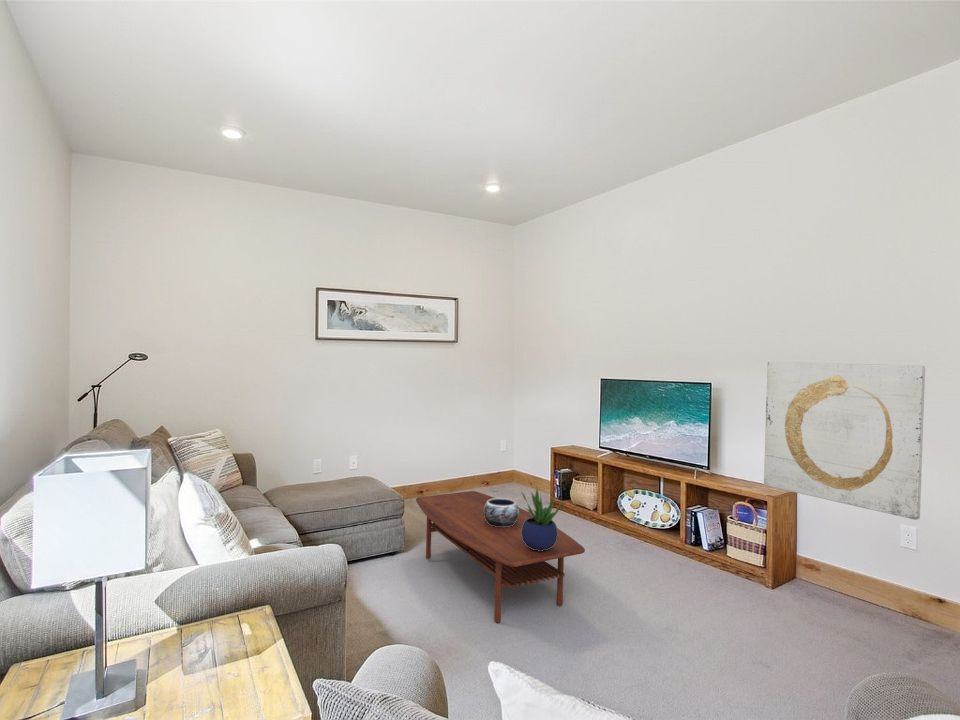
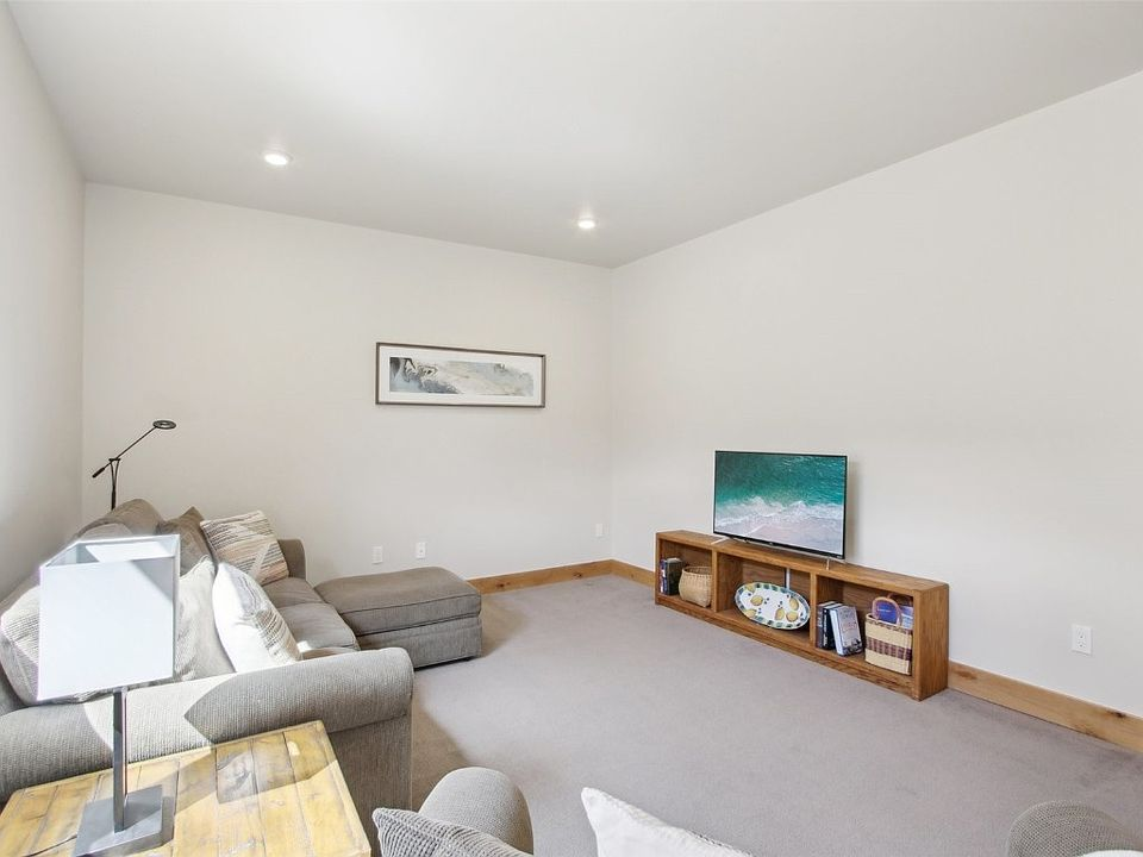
- potted plant (543, 517)
- wall art (835, 432)
- coffee table (488, 550)
- decorative bowl (501, 512)
